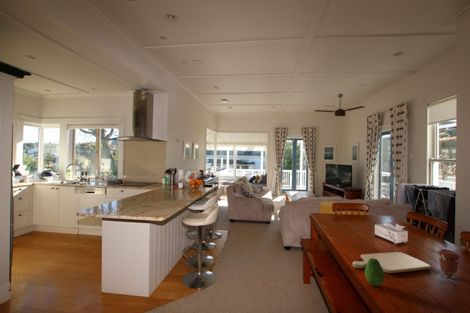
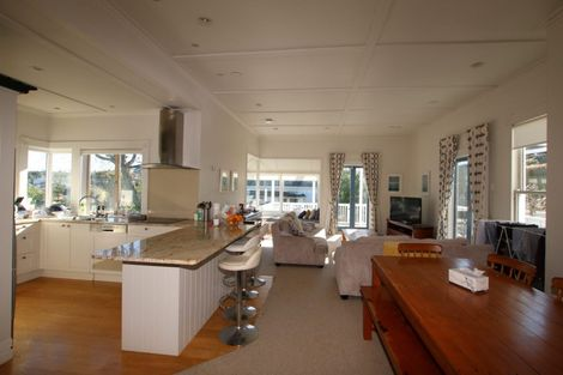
- fruit (374, 271)
- ceiling fan (340, 105)
- chopping board (385, 262)
- coffee cup (448, 263)
